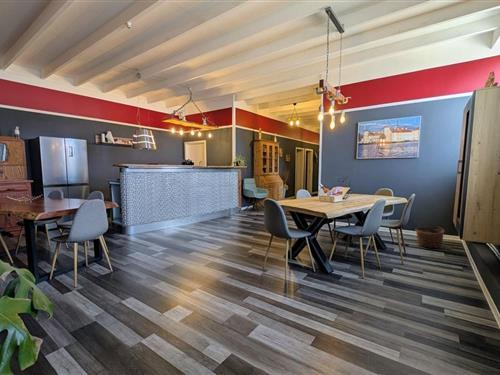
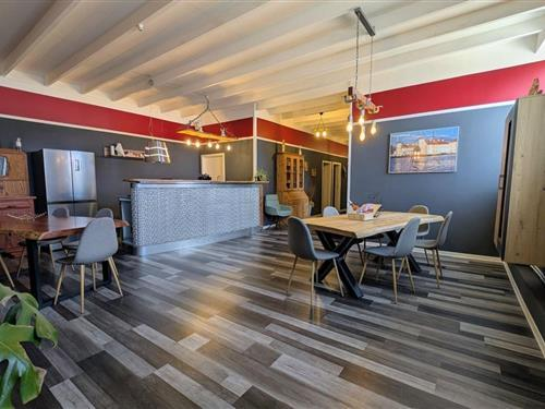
- basket (429, 236)
